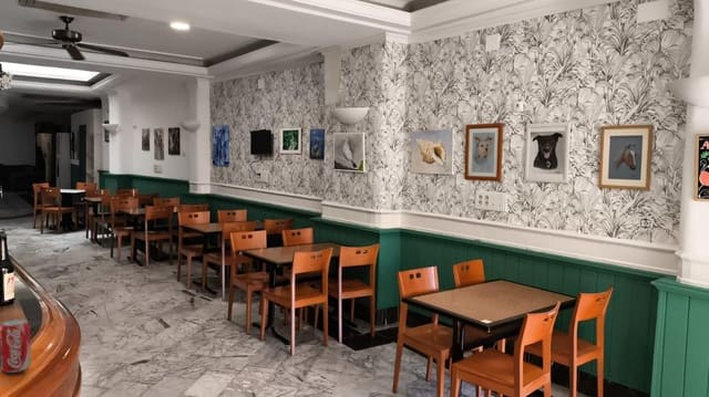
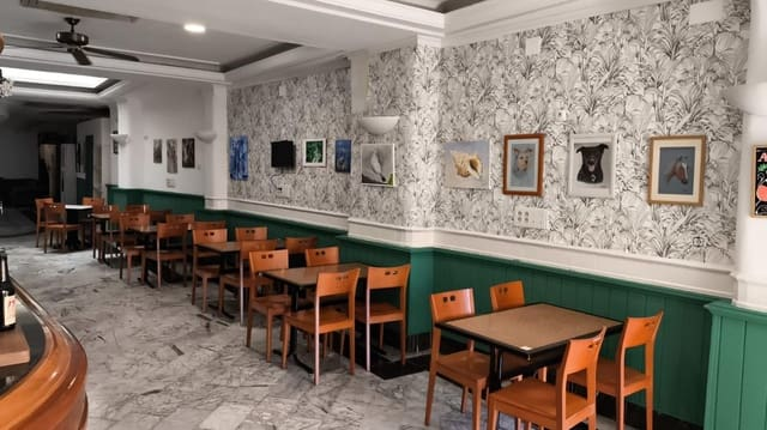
- beverage can (16, 345)
